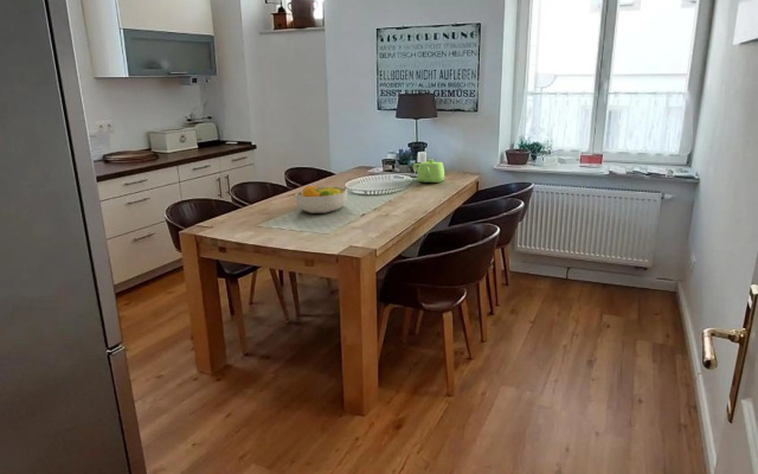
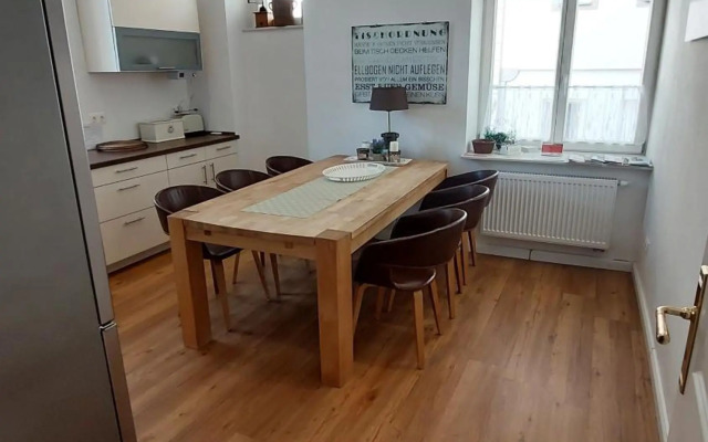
- fruit bowl (322, 196)
- teapot (426, 171)
